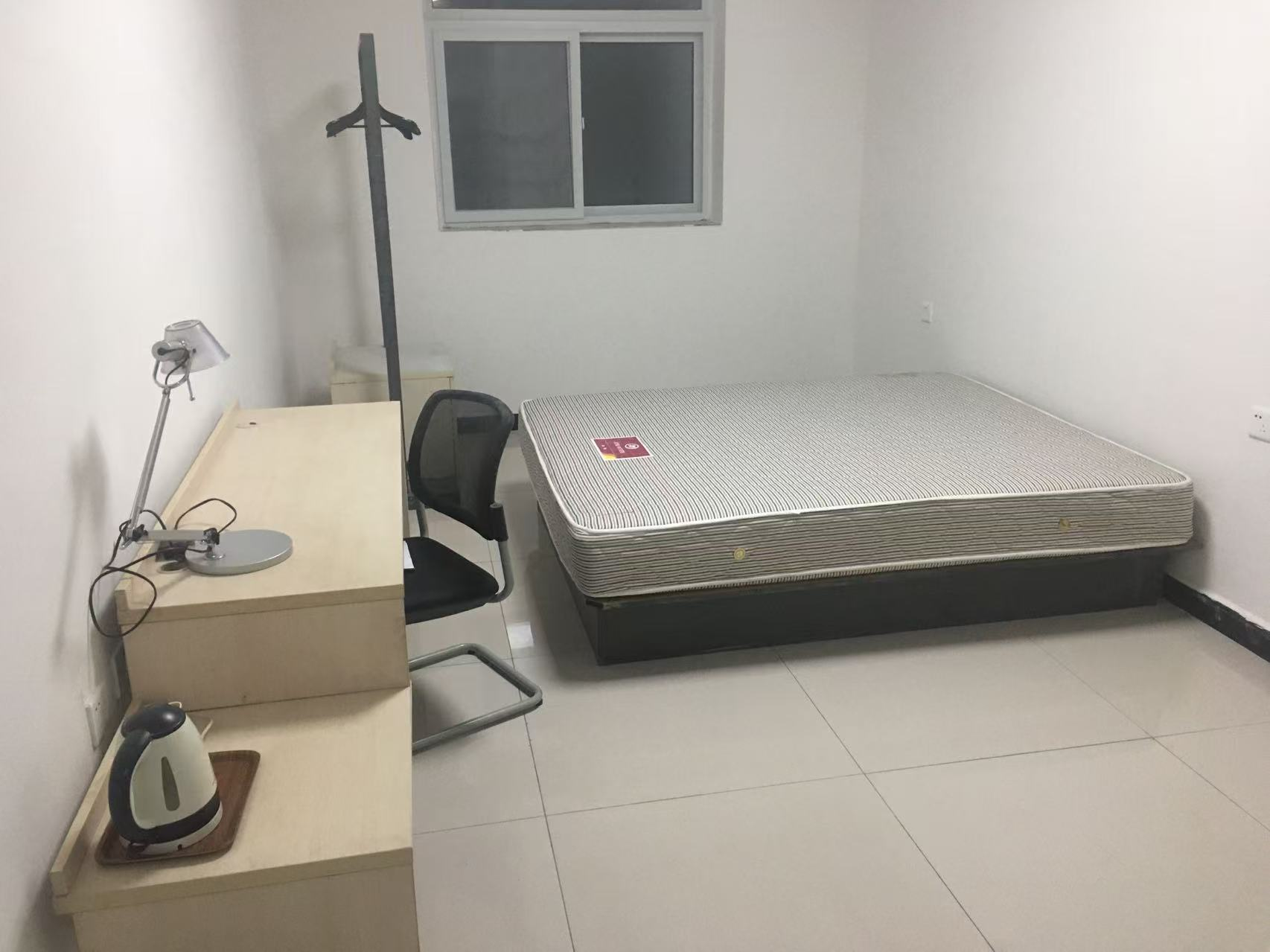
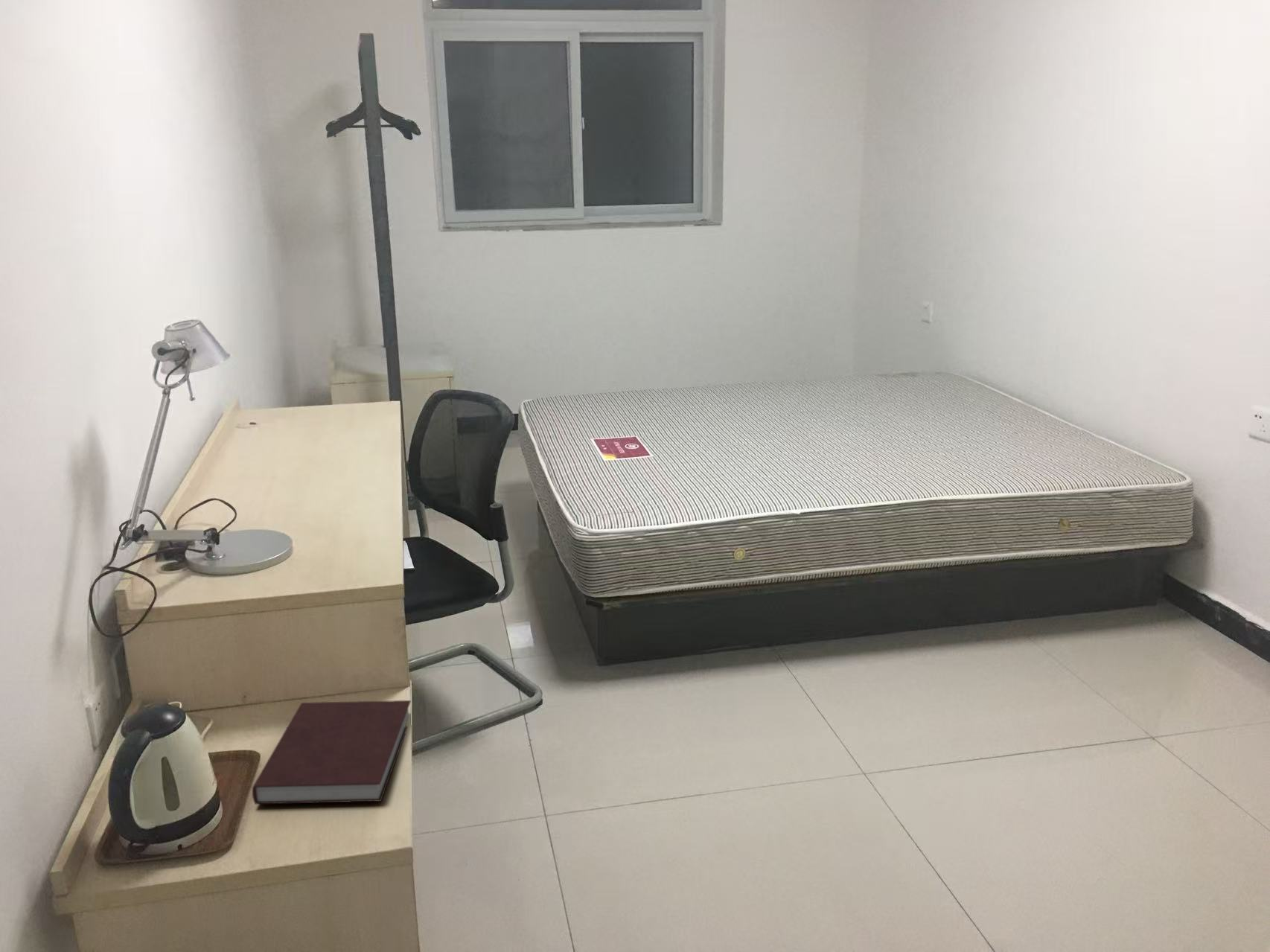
+ notebook (338, 748)
